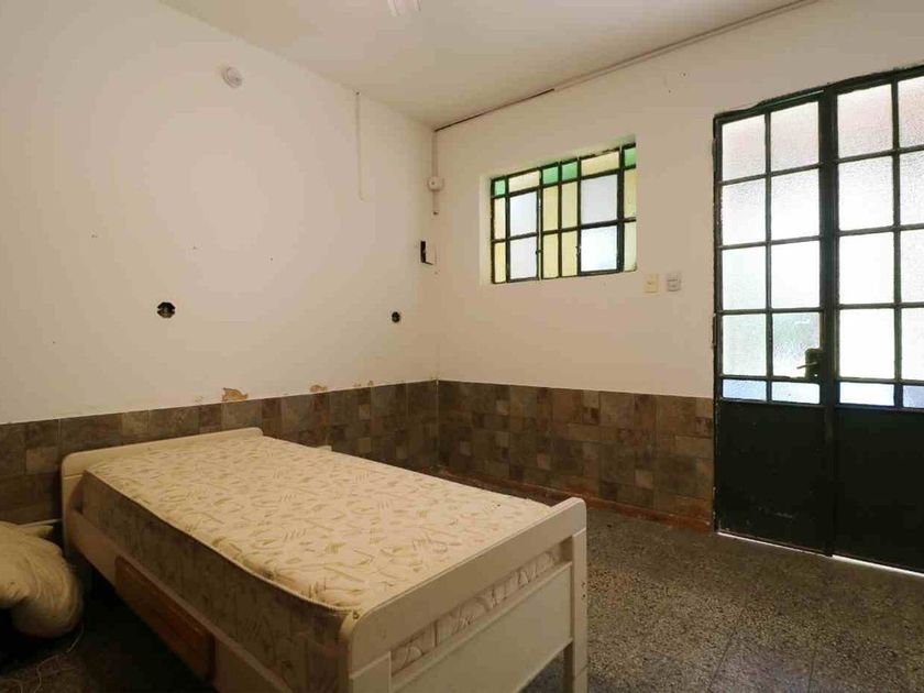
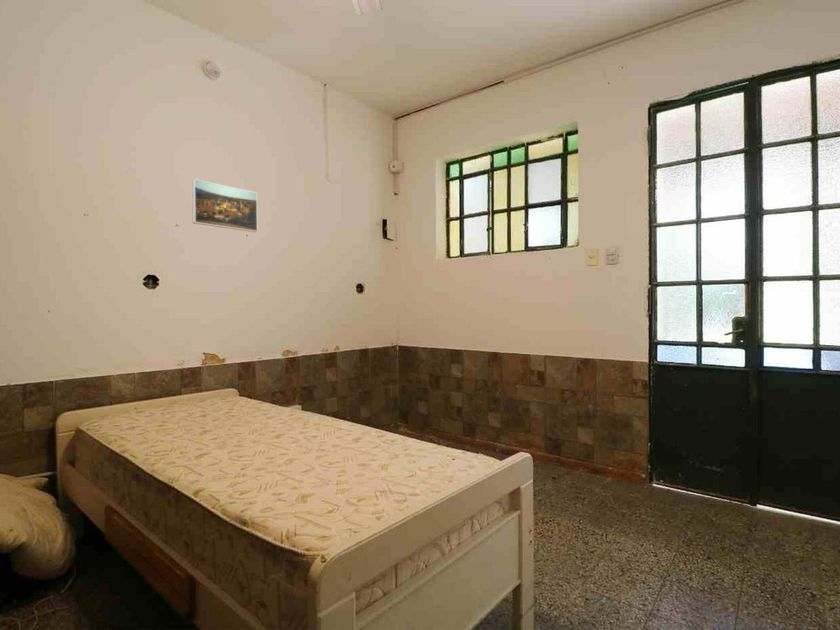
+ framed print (226, 207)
